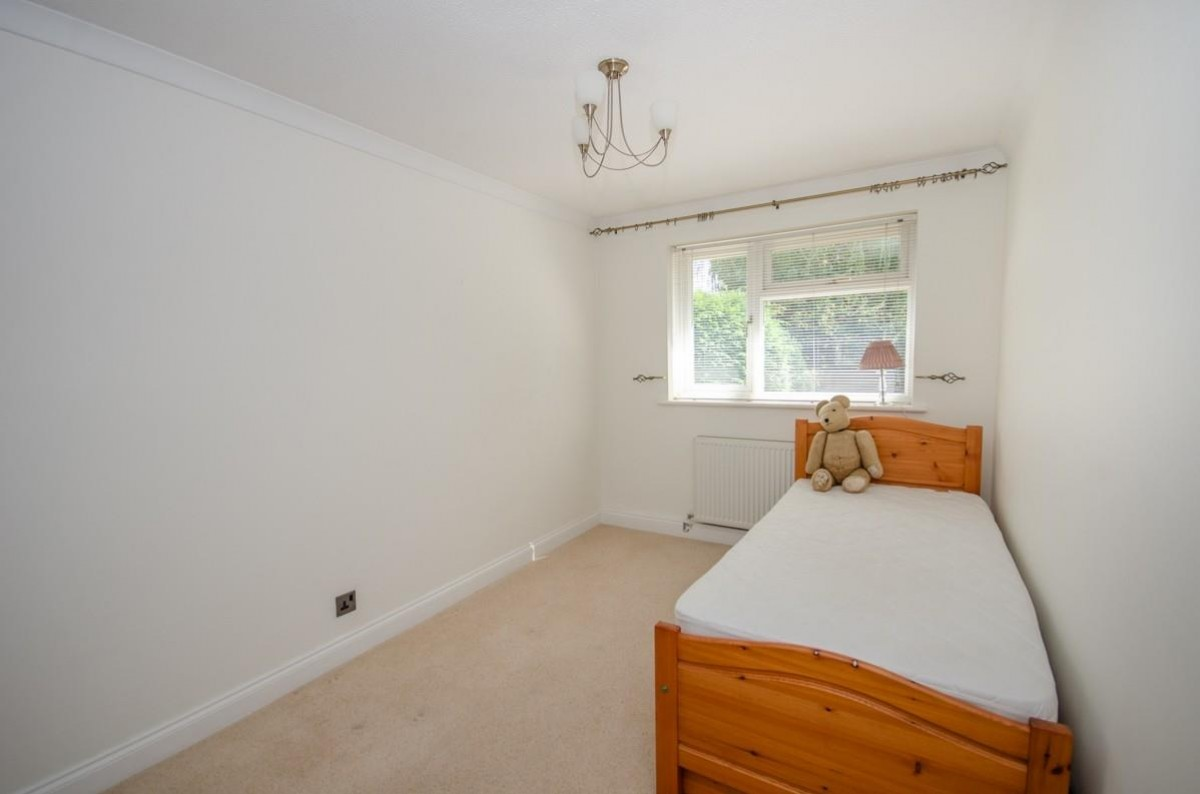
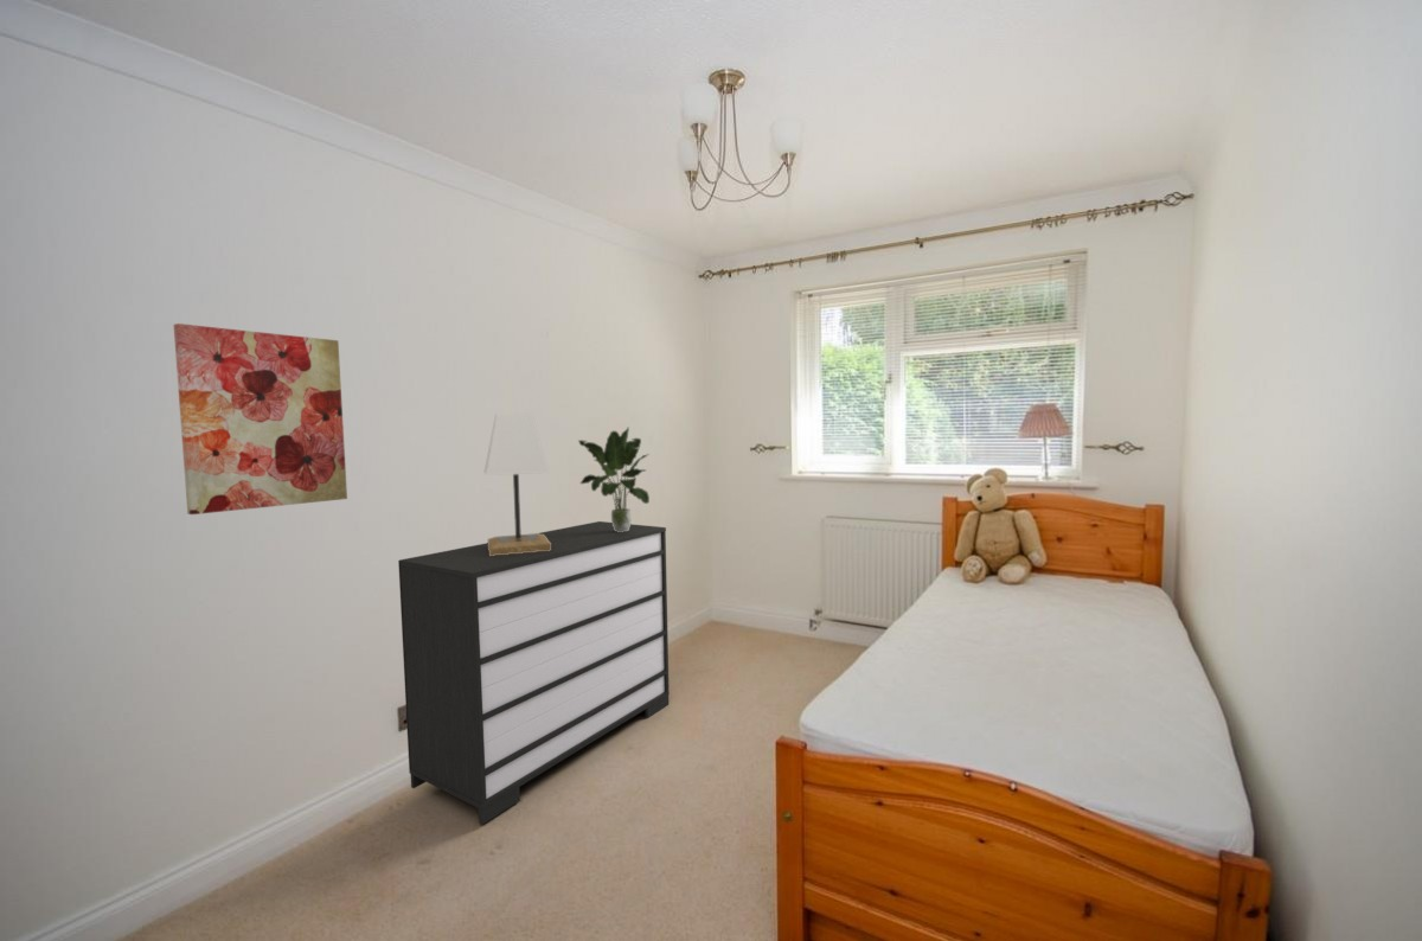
+ dresser (552, 642)
+ wall art (269, 420)
+ lamp (515, 480)
+ potted plant (613, 479)
